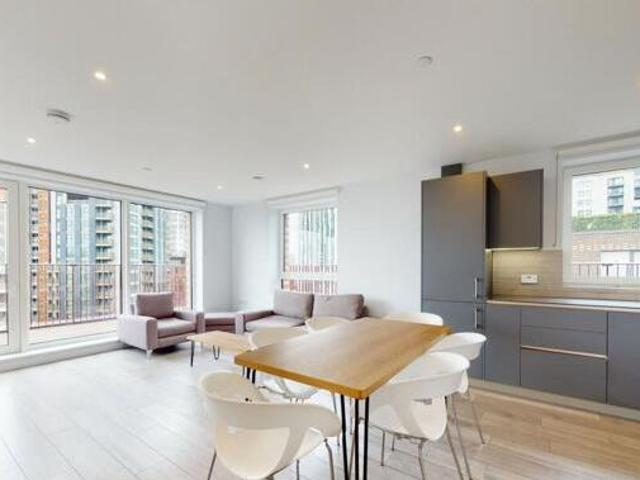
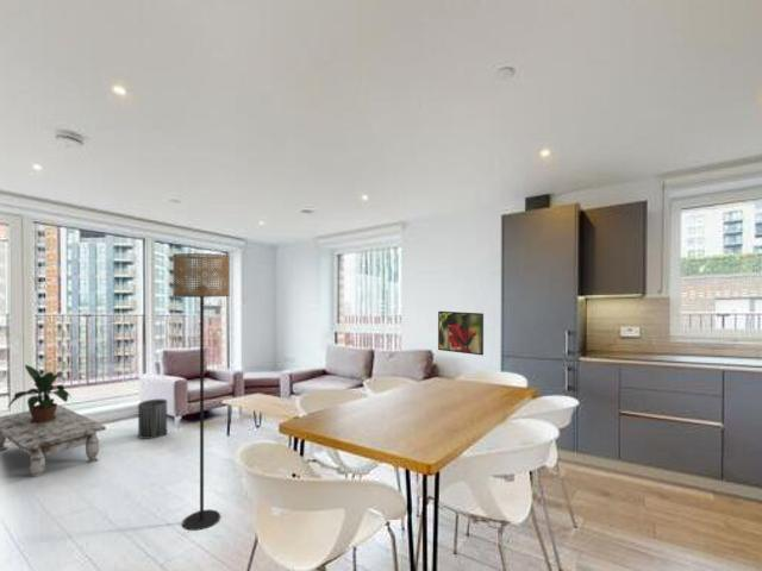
+ potted plant (43, 391)
+ coffee table (44, 439)
+ trash can (152, 418)
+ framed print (460, 332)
+ floor lamp (201, 388)
